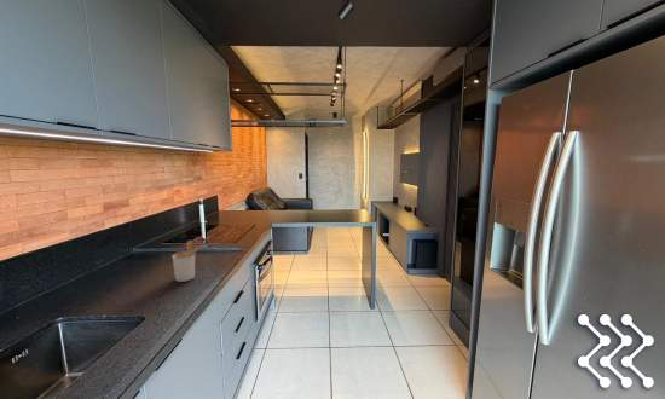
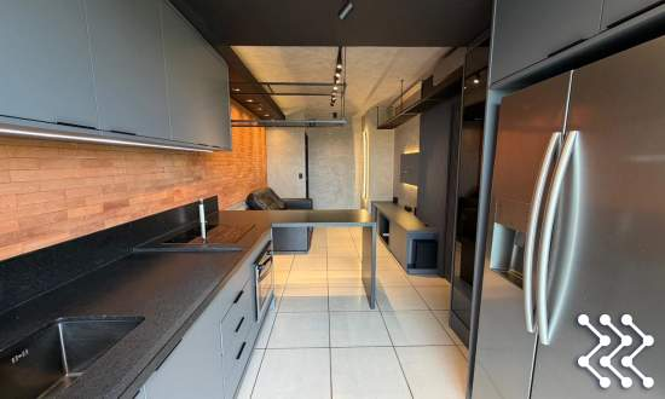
- utensil holder (189, 260)
